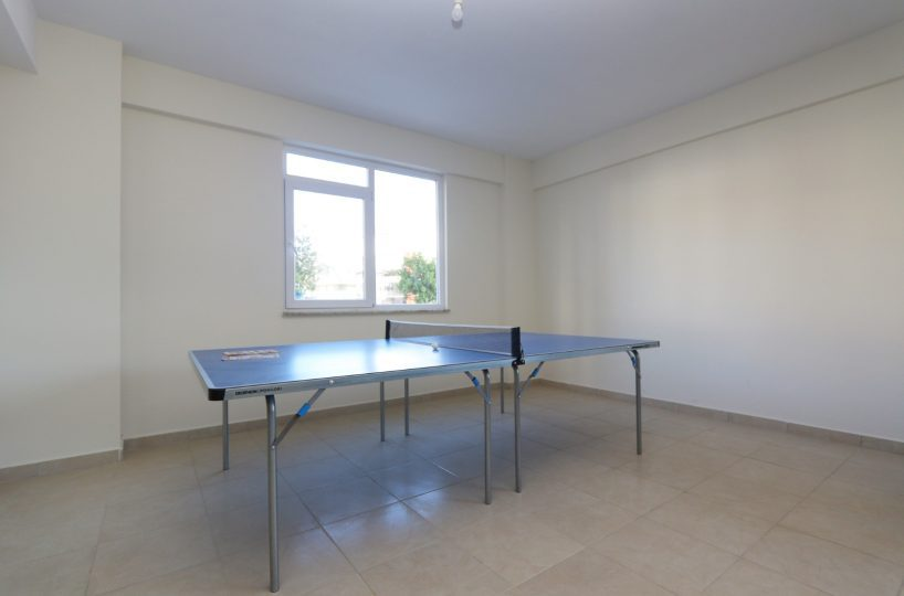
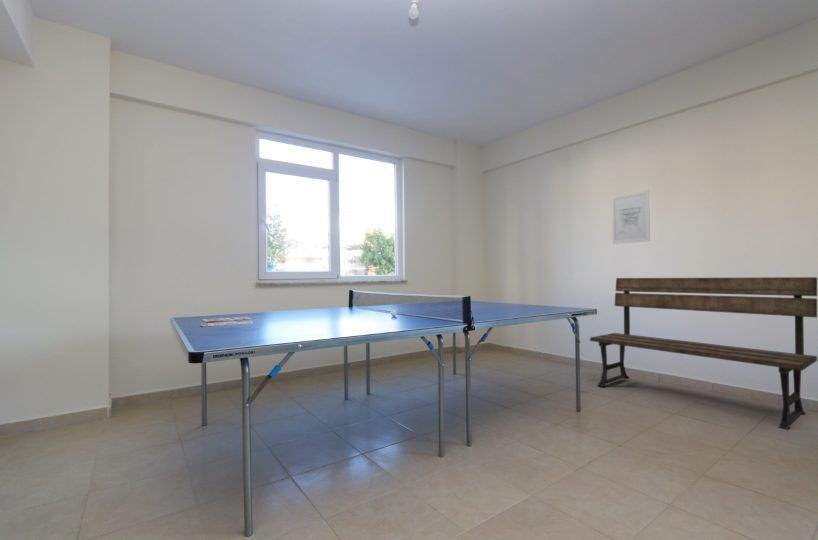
+ wall art (630, 218)
+ bench (688, 341)
